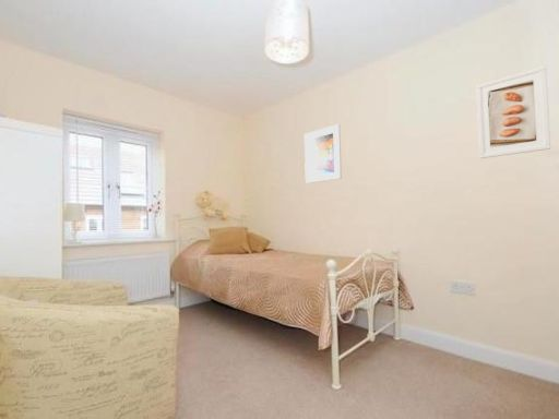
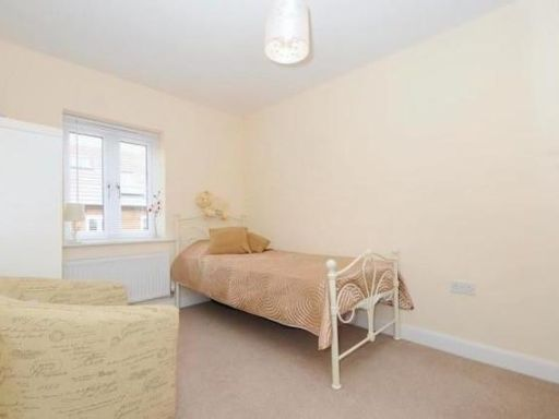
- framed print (321, 155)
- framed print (511, 115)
